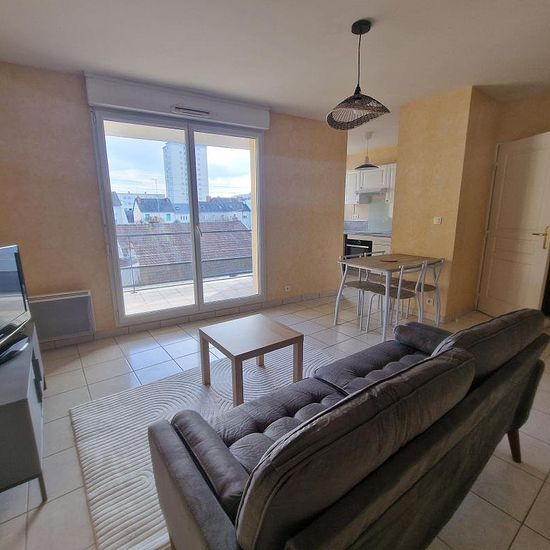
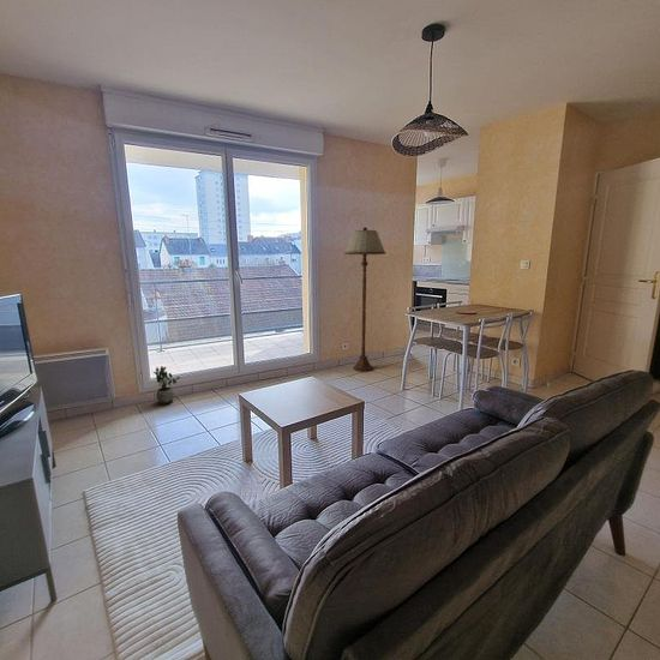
+ potted plant (166, 384)
+ floor lamp (364, 300)
